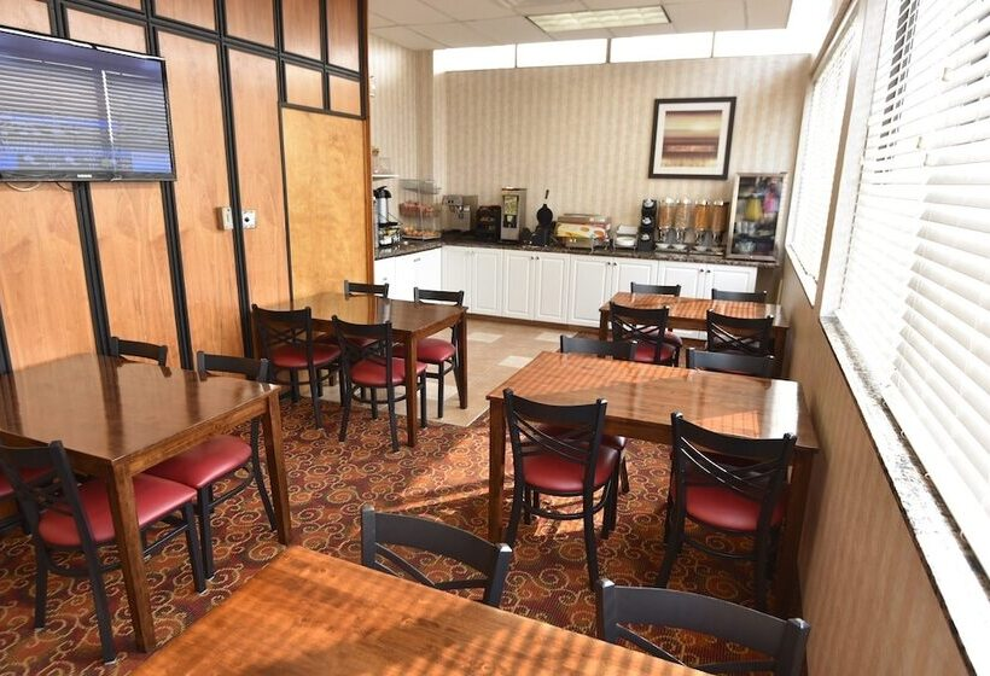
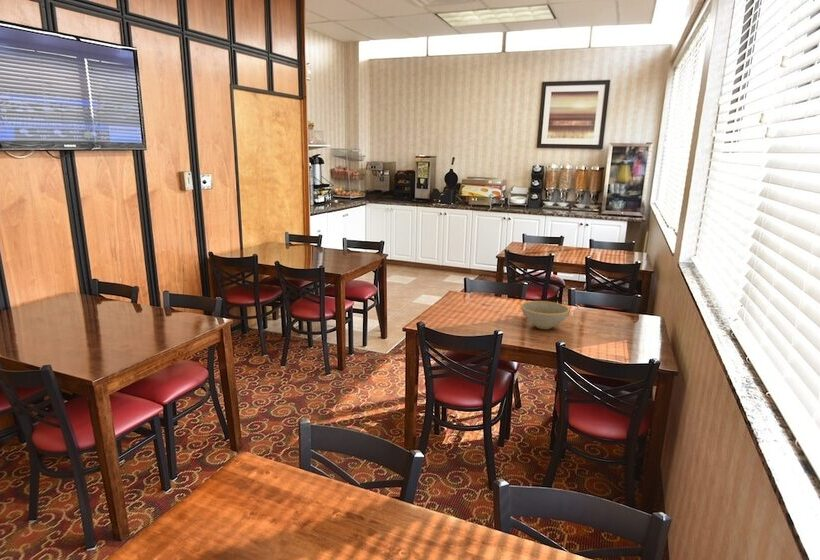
+ bowl (544, 317)
